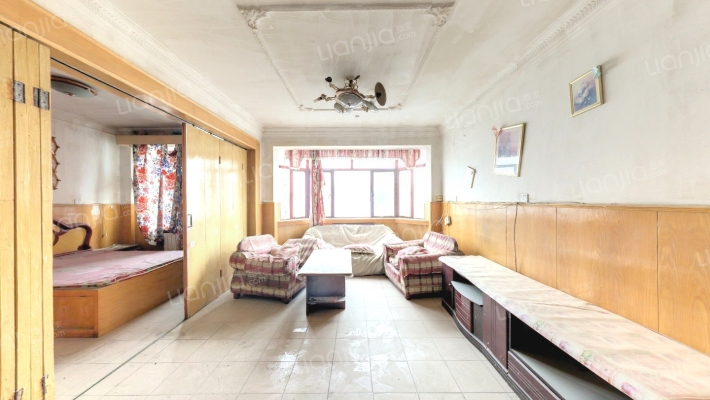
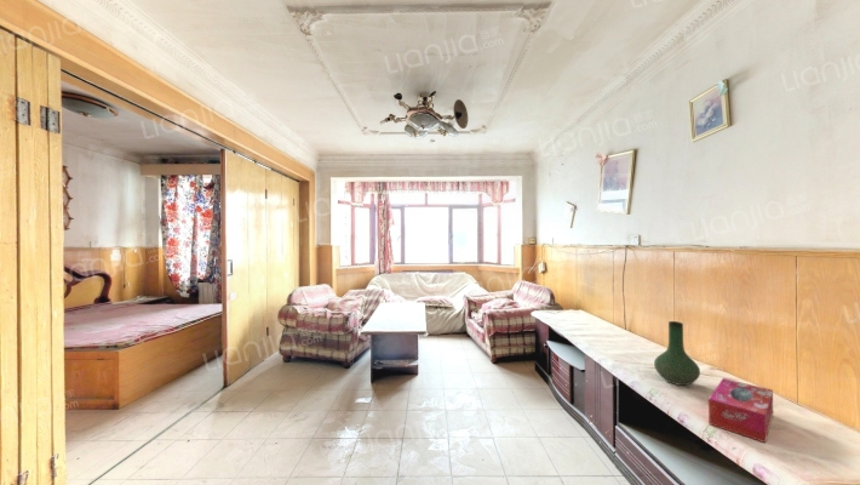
+ vase (676, 352)
+ tissue box (741, 406)
